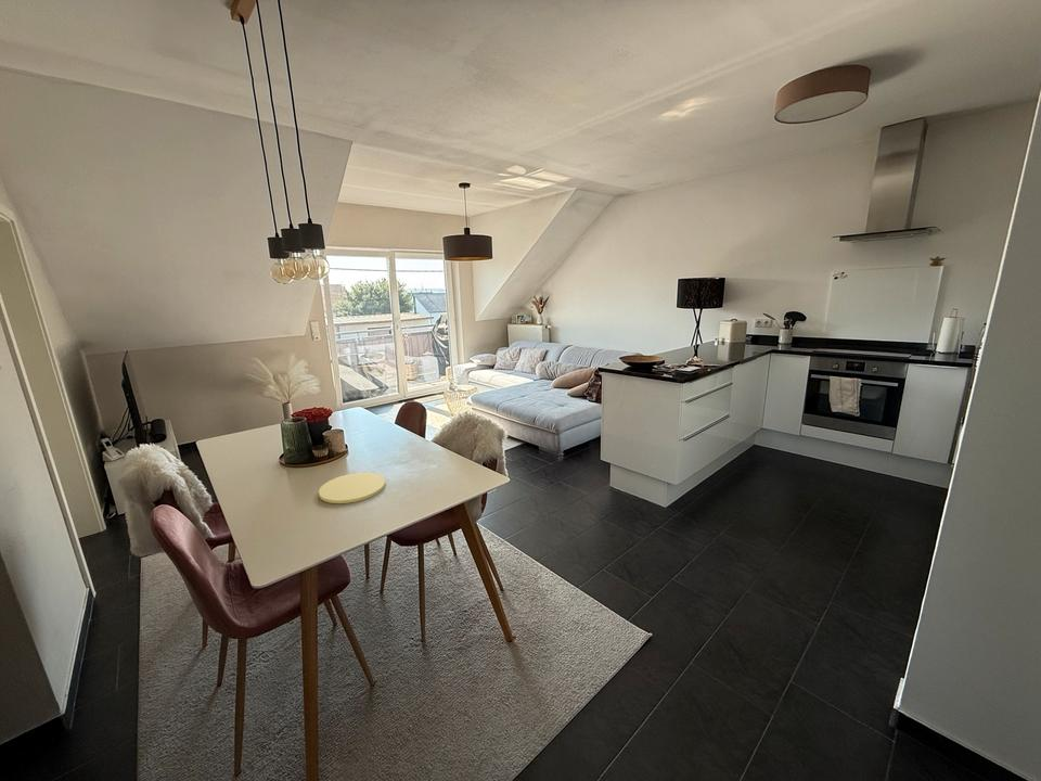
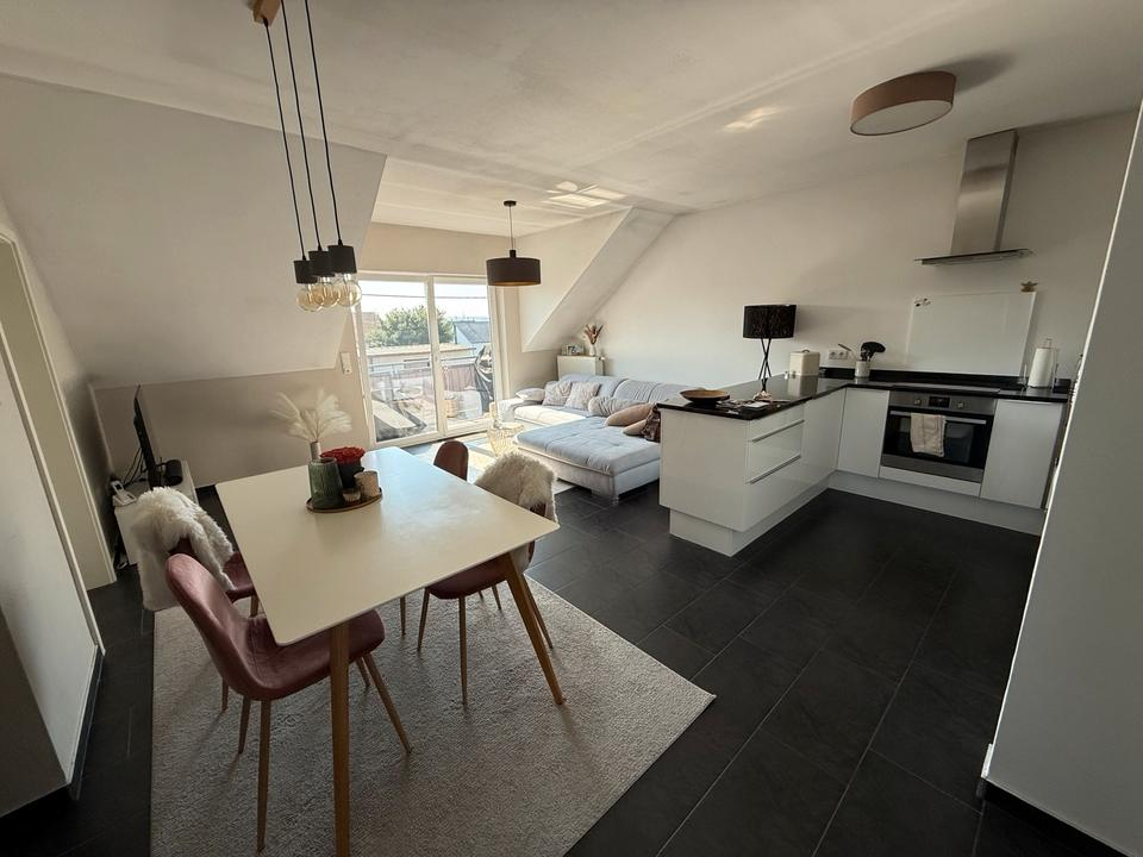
- plate (356, 485)
